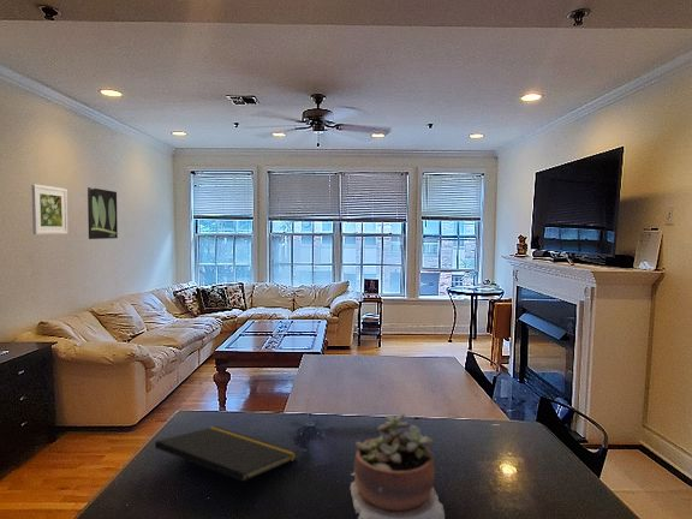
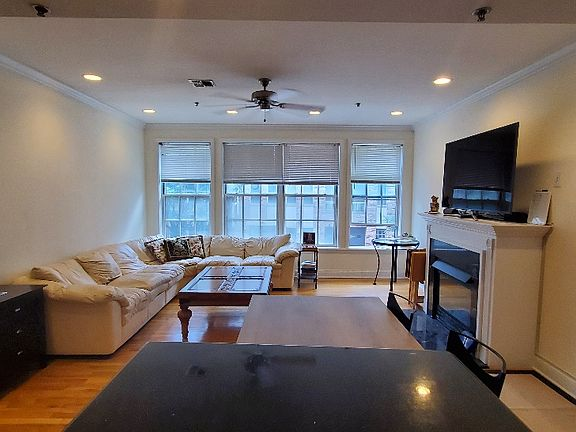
- notepad (227, 449)
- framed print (50, 210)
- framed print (103, 214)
- succulent plant (394, 460)
